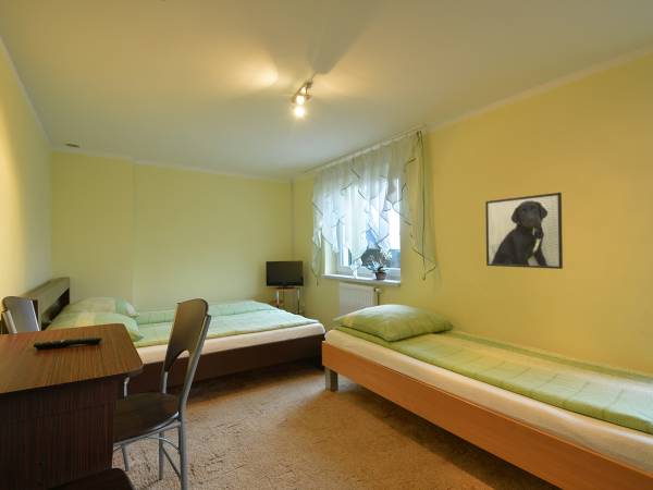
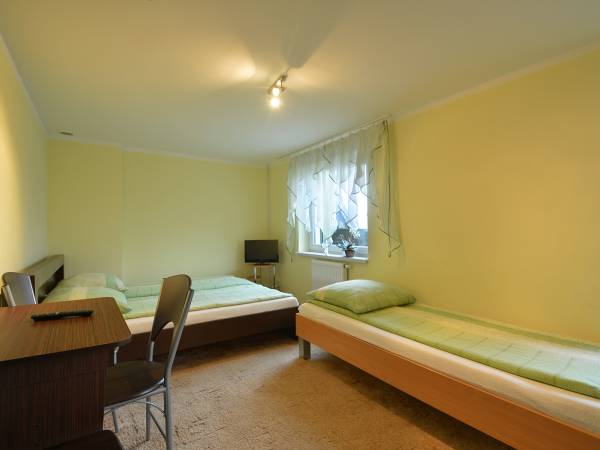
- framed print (520, 232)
